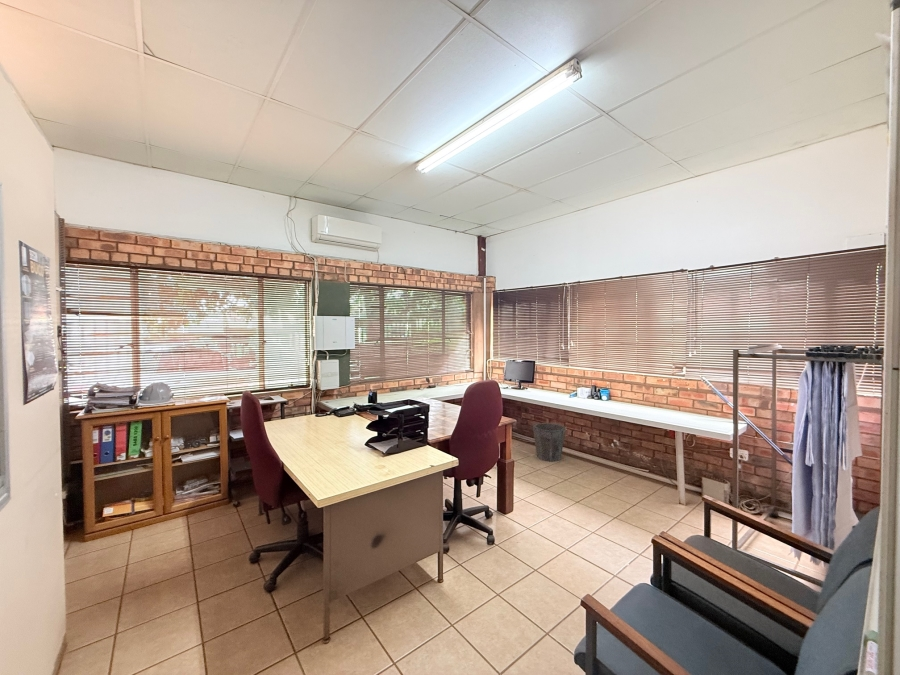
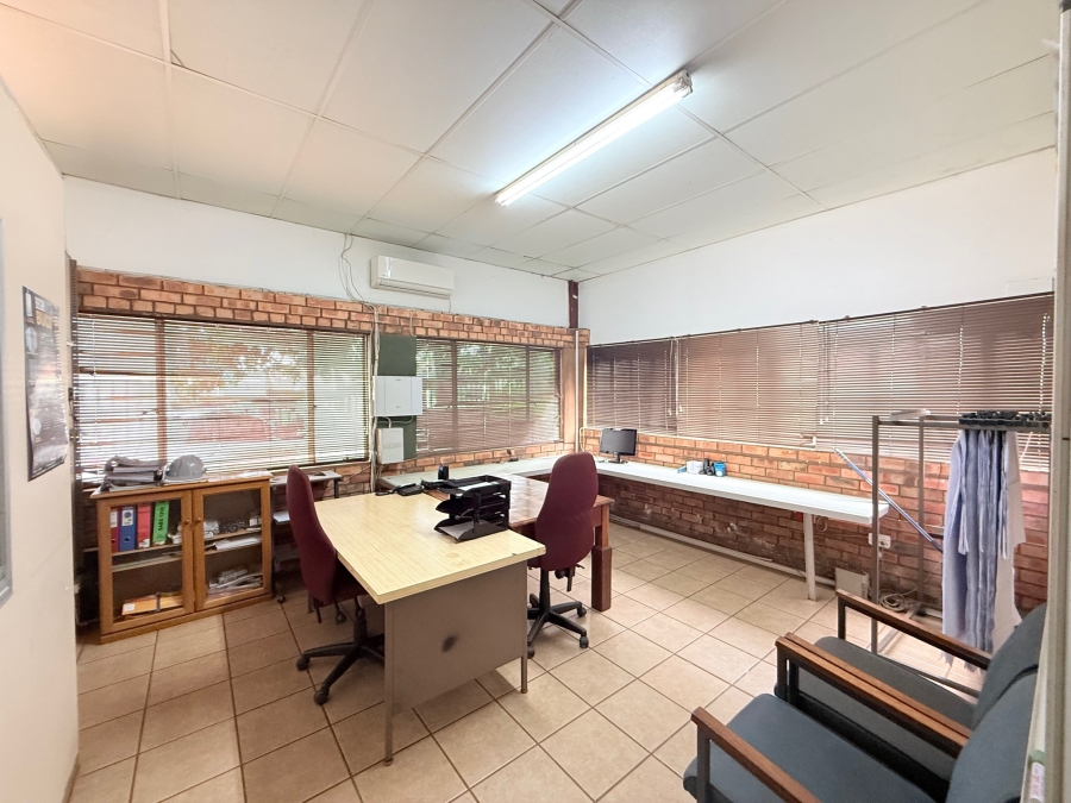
- waste bin (549, 442)
